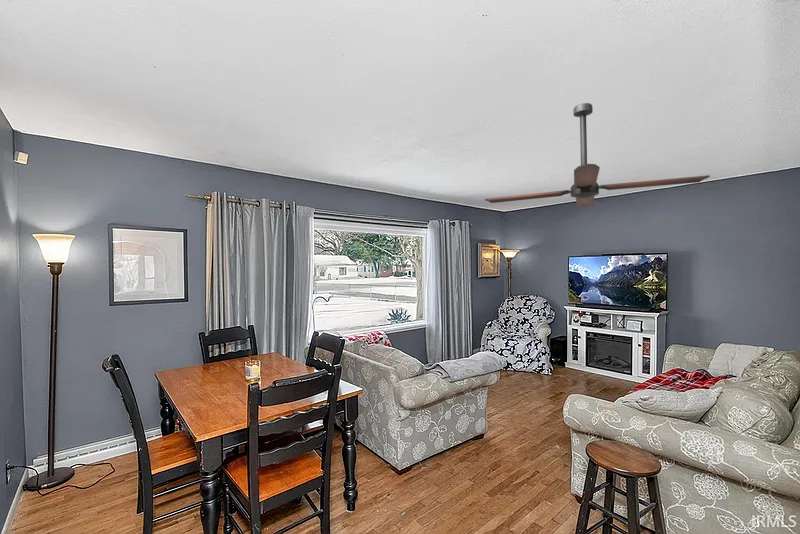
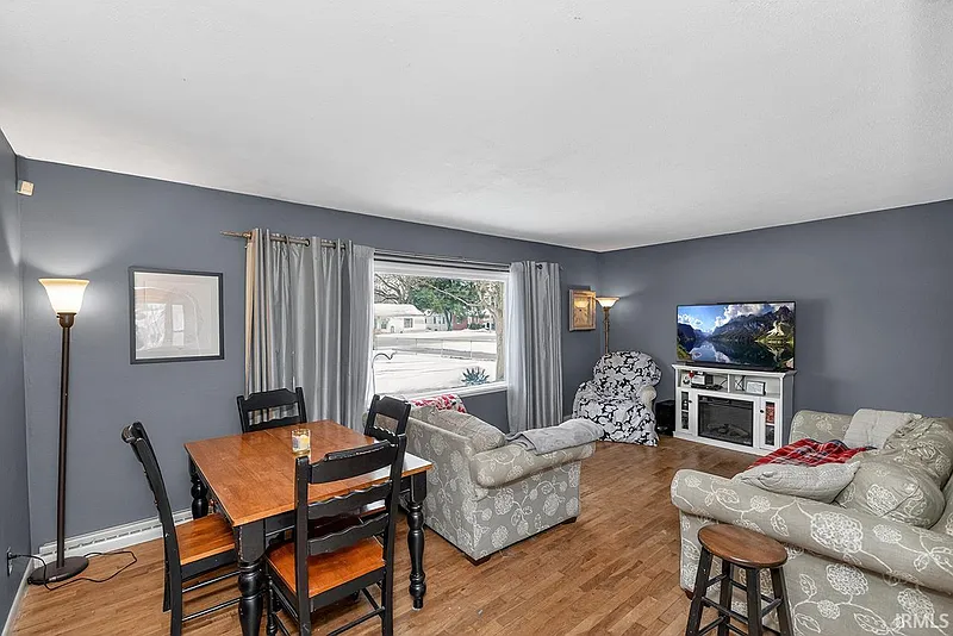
- ceiling fan (583, 152)
